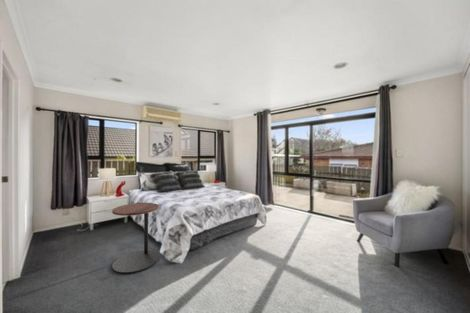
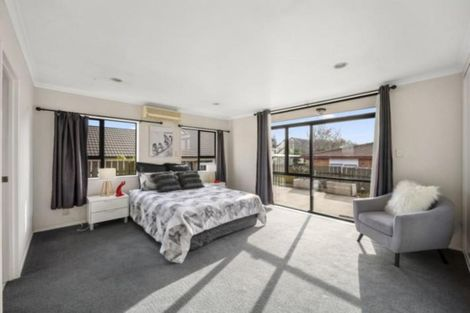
- side table (144, 234)
